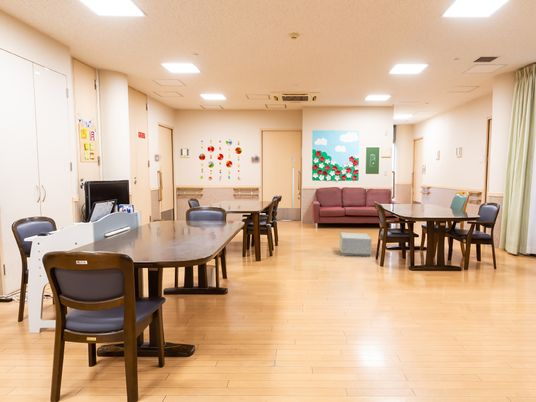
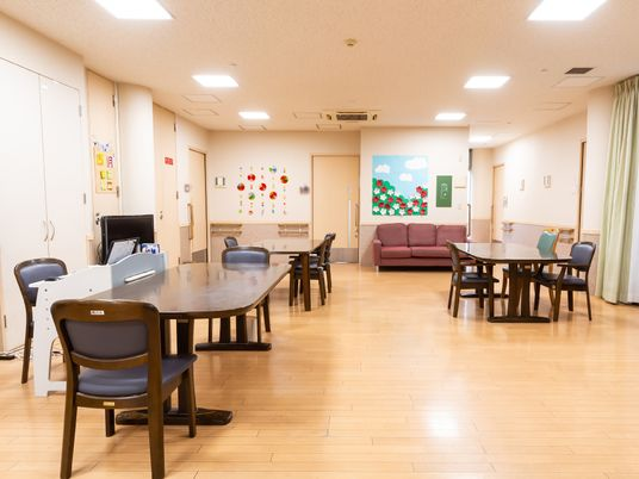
- cardboard box (354, 244)
